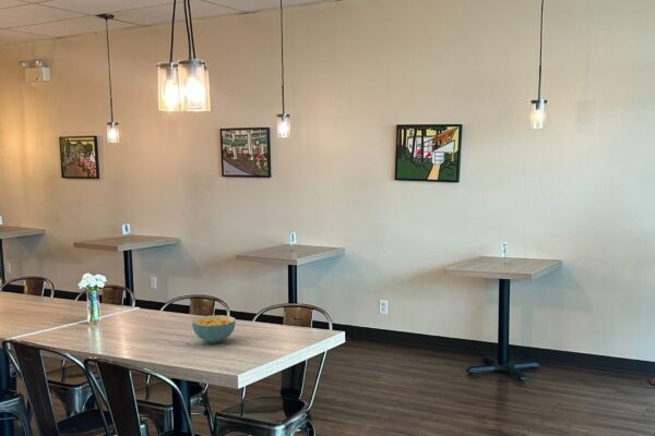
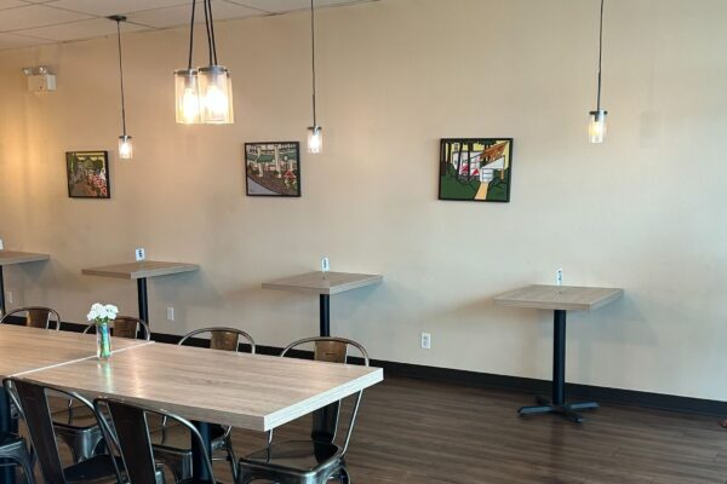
- cereal bowl (214, 330)
